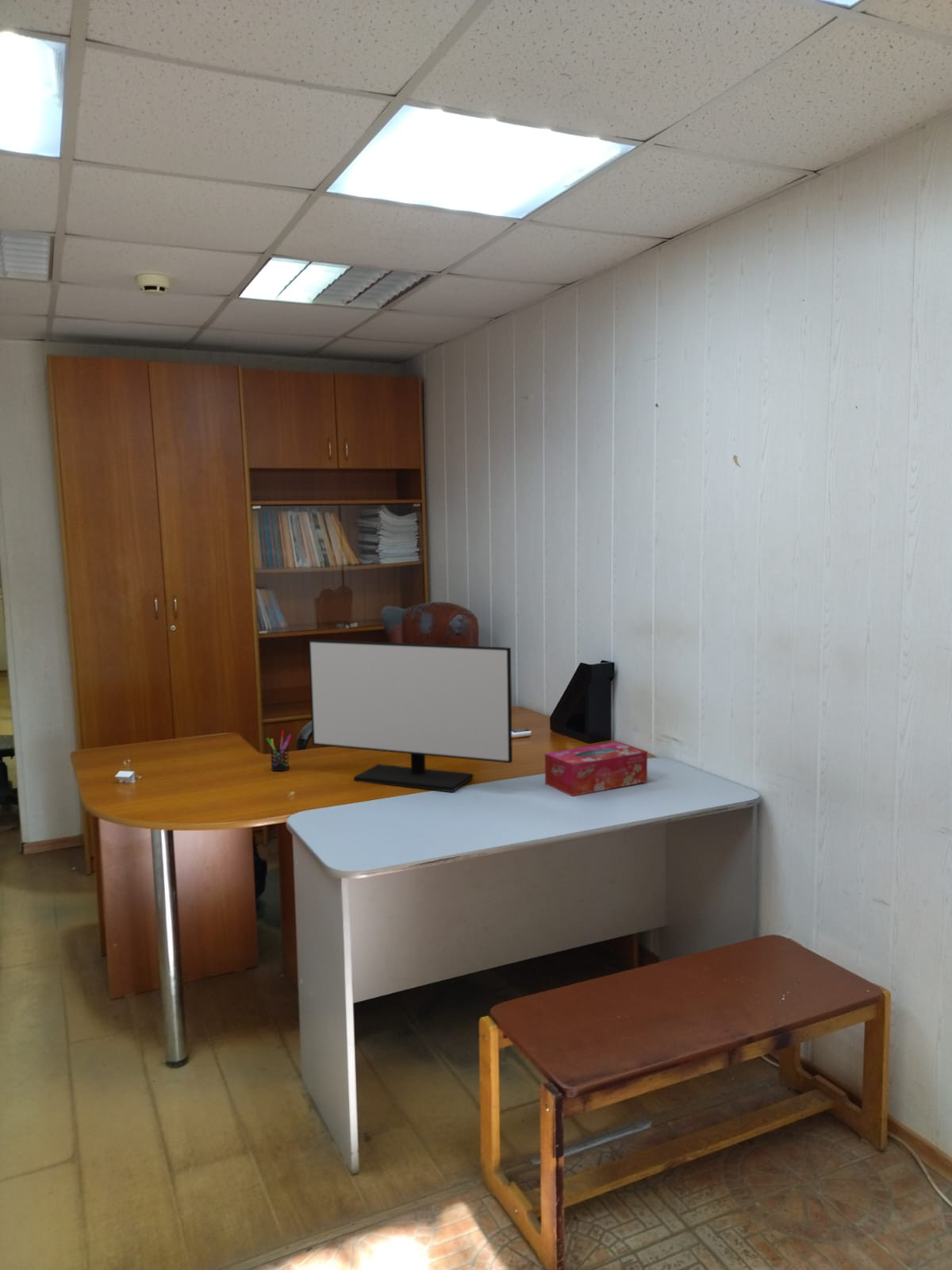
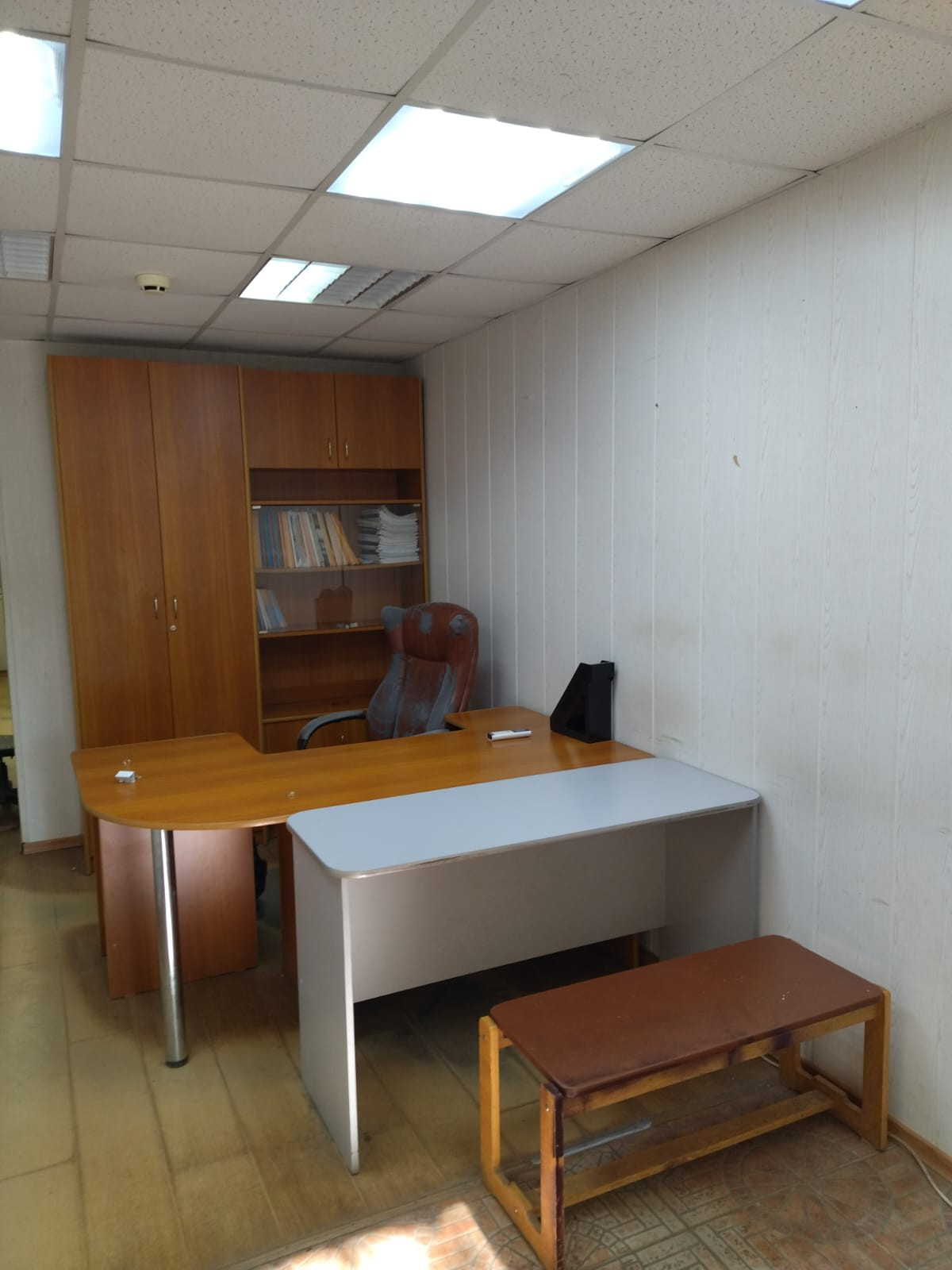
- tissue box (596, 768)
- monitor (412, 711)
- pen holder (278, 750)
